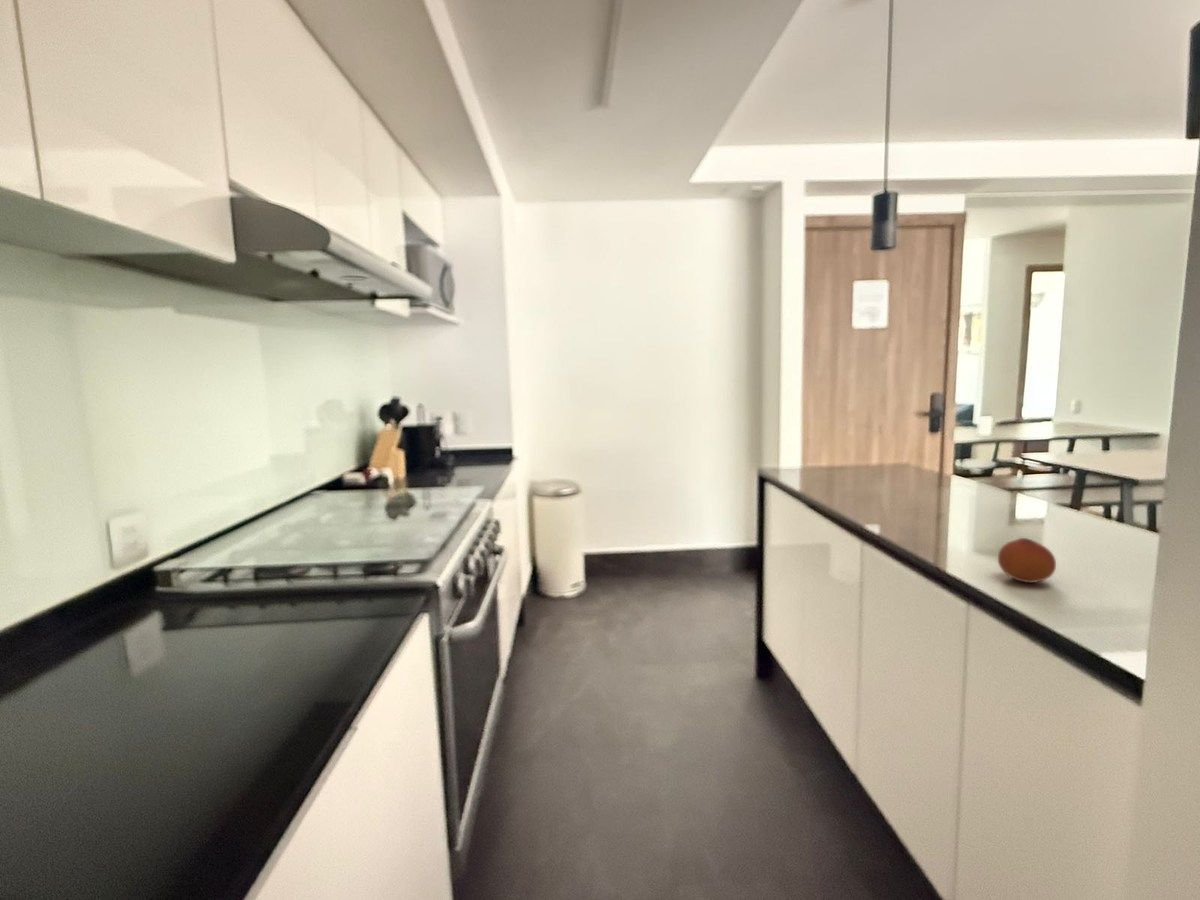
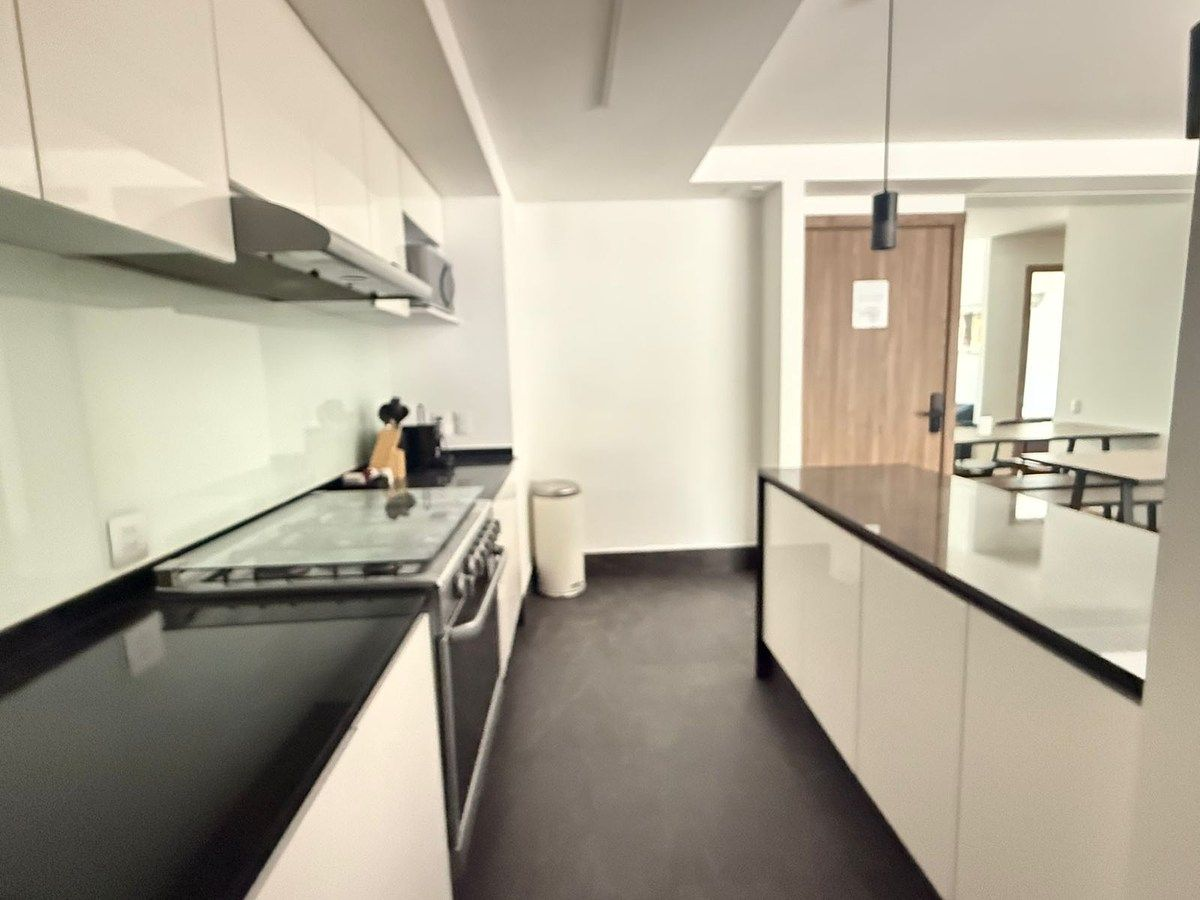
- fruit (1027, 559)
